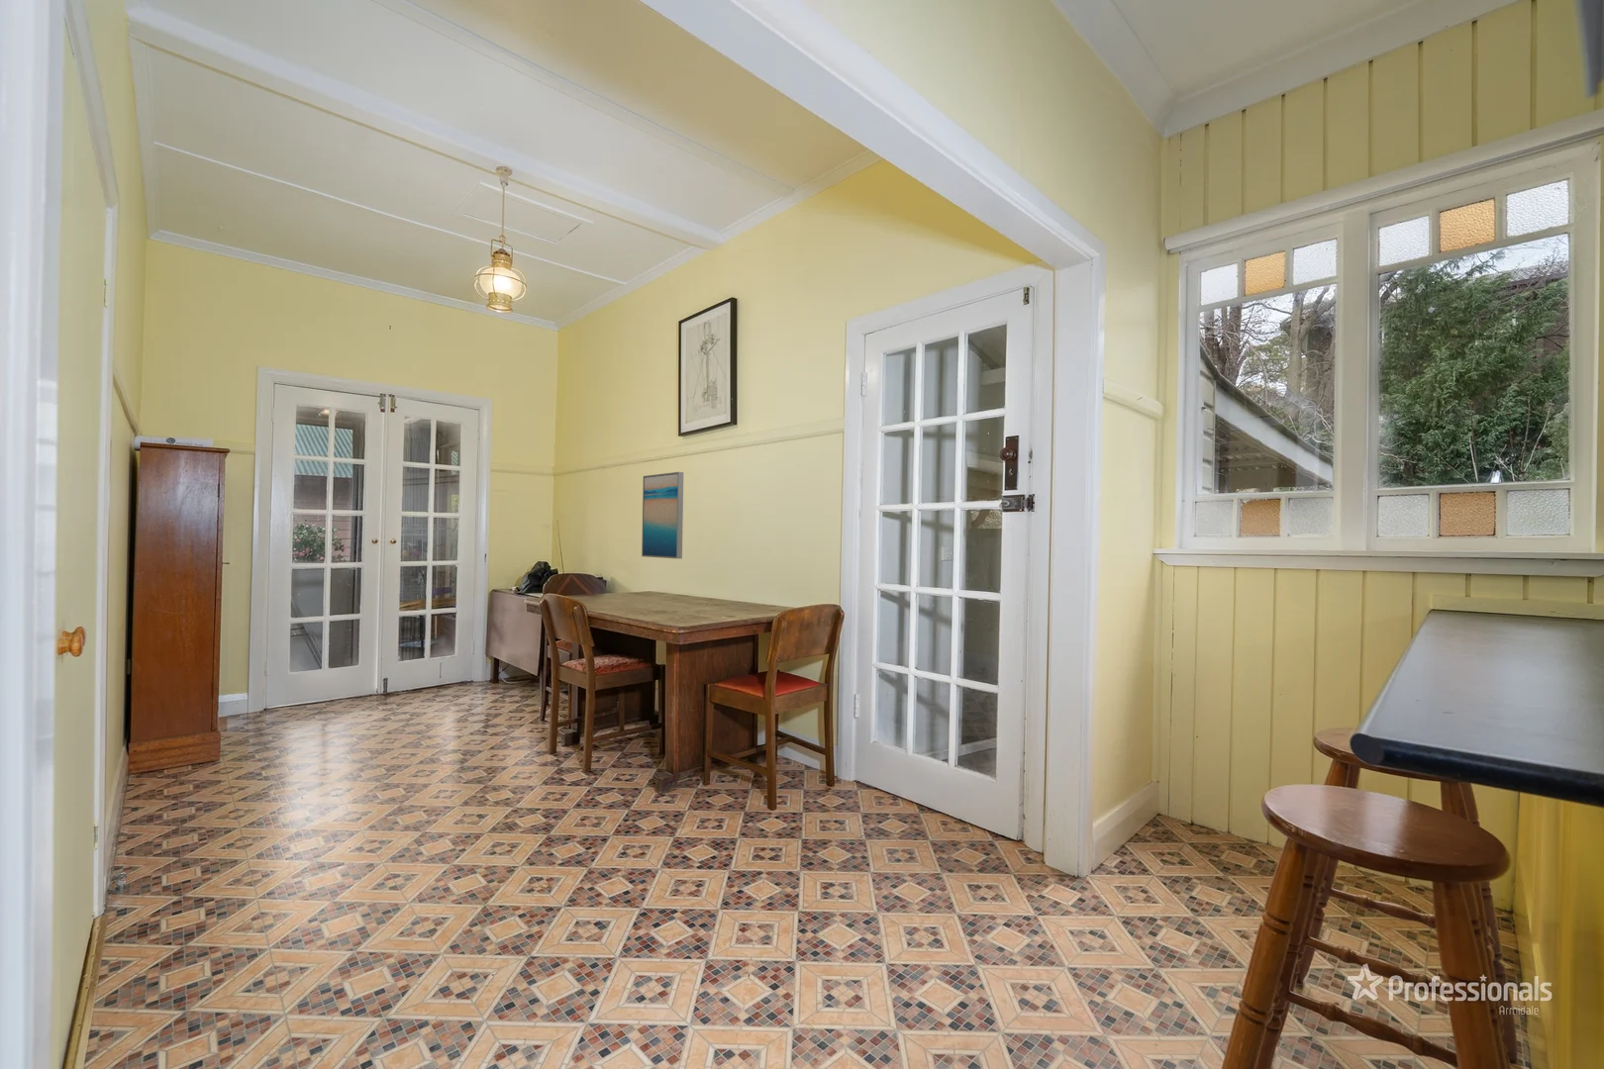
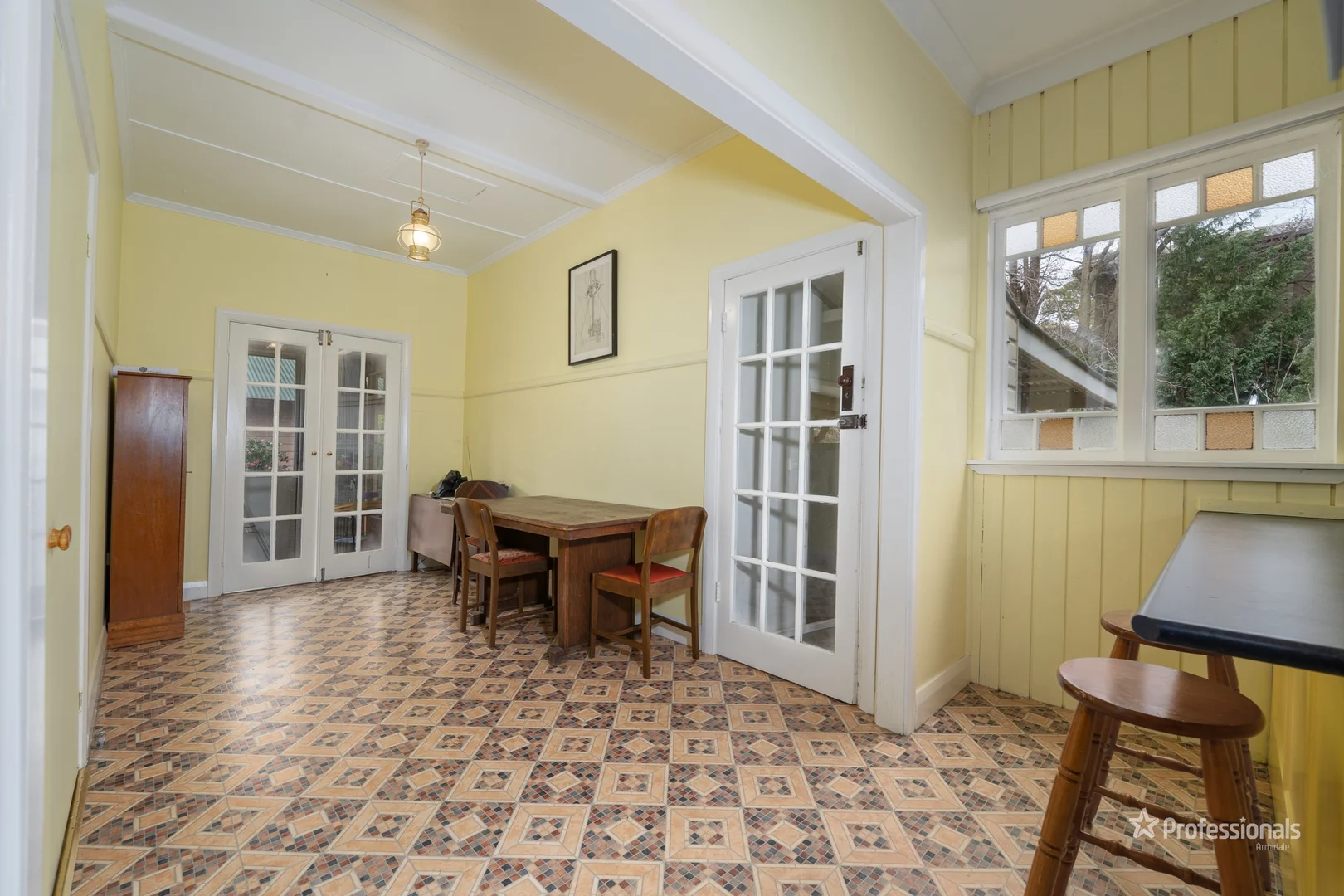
- wall art (661, 515)
